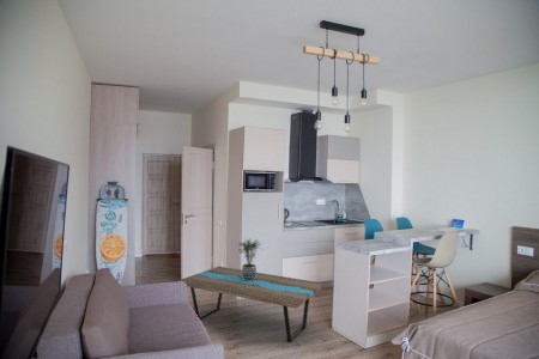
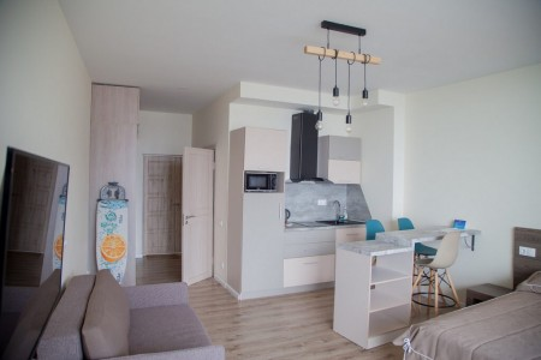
- potted plant (248, 258)
- coffee table (249, 298)
